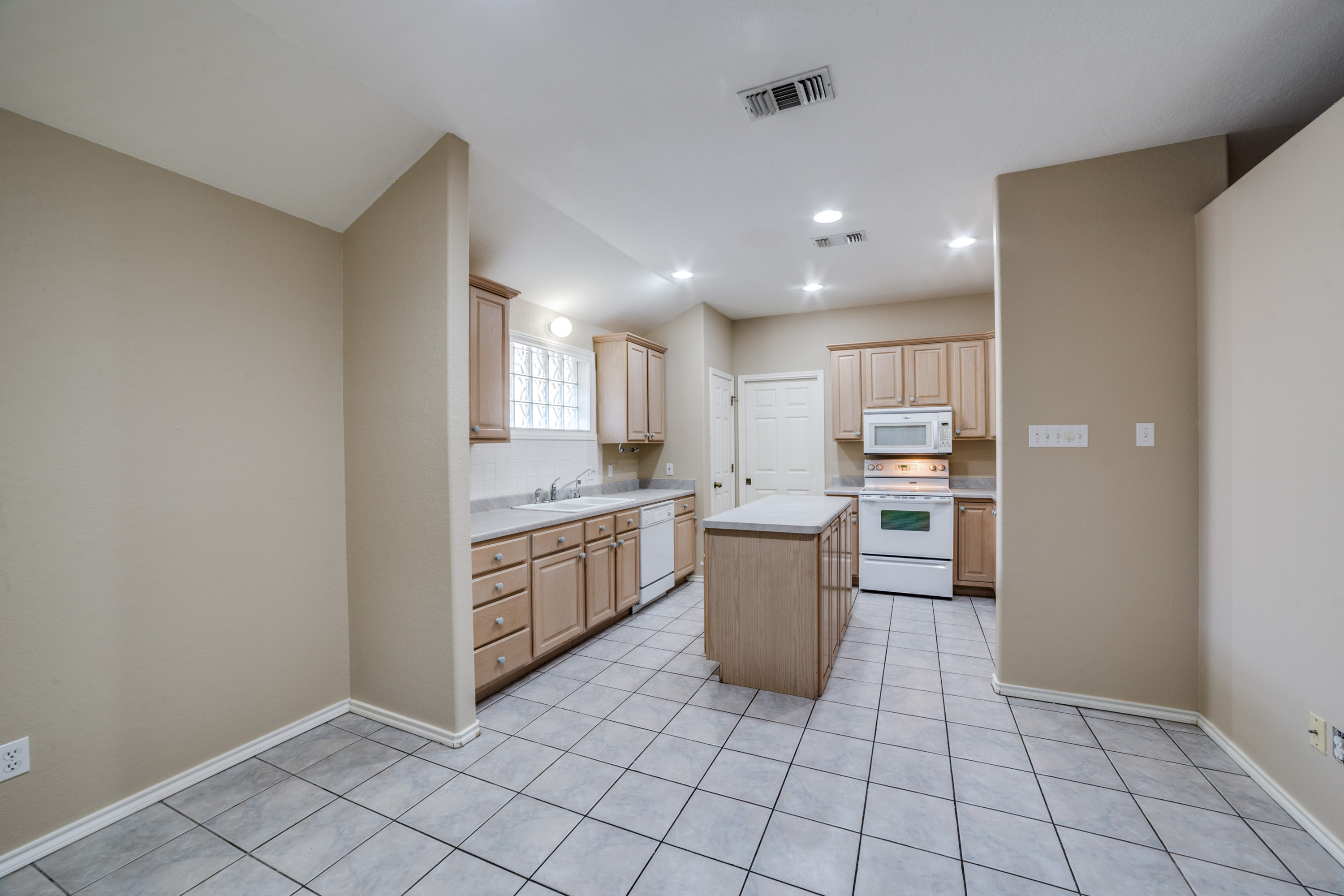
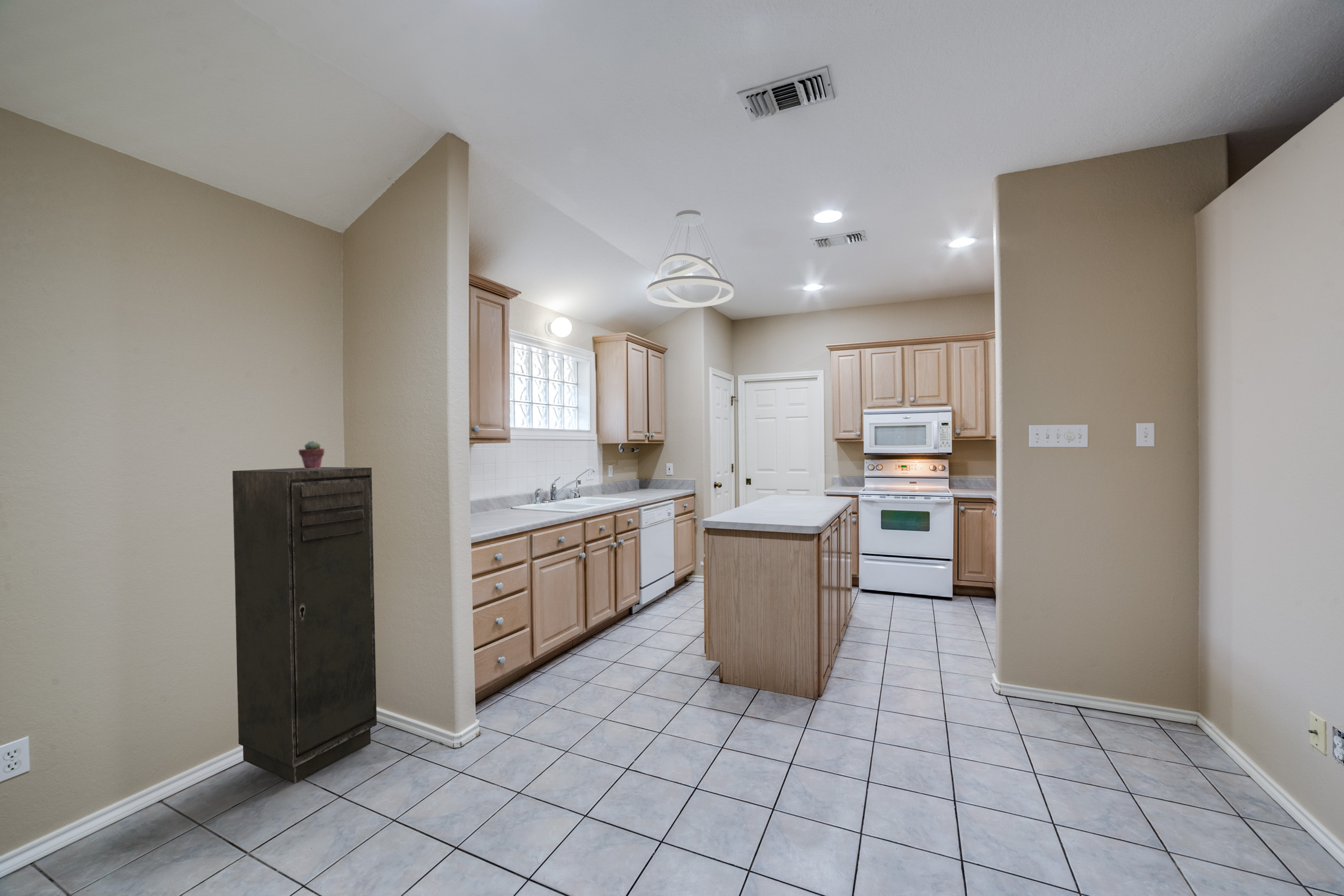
+ pendant light (689, 258)
+ potted succulent (312, 454)
+ storage cabinet (308, 611)
